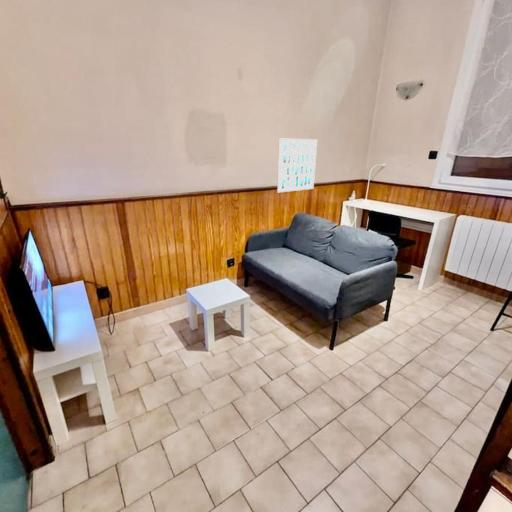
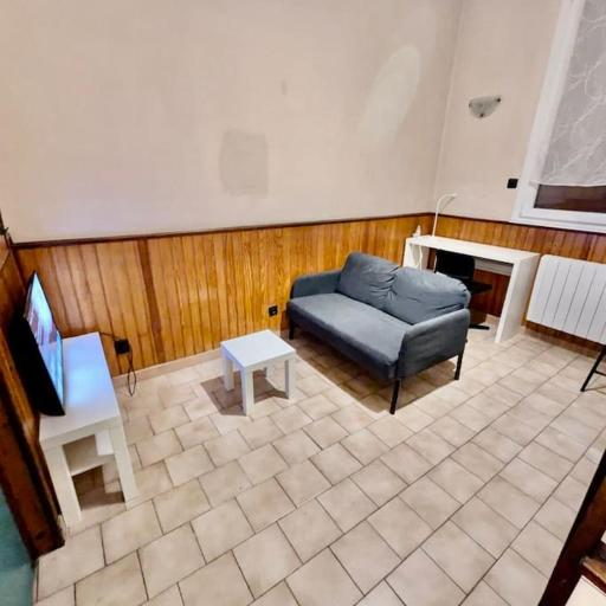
- wall art (297, 165)
